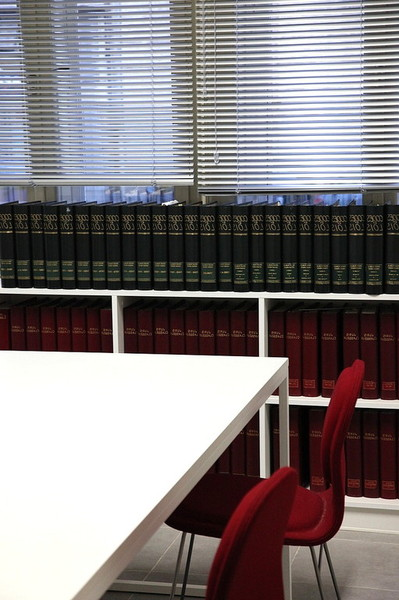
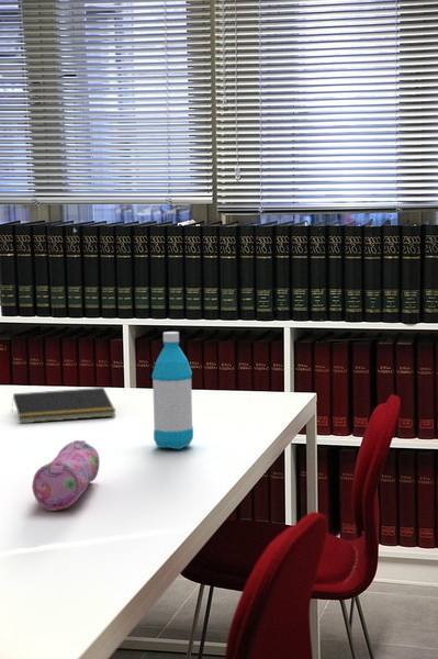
+ pencil case (67, 472)
+ water bottle (172, 389)
+ notepad (64, 404)
